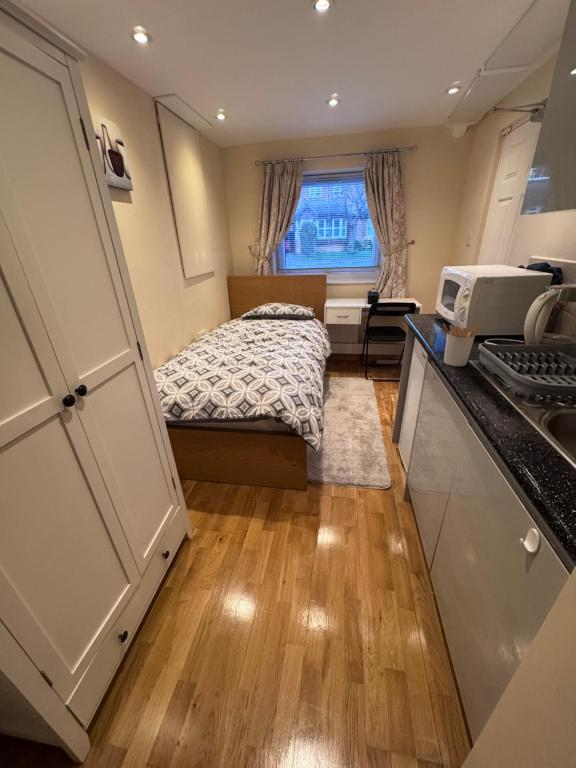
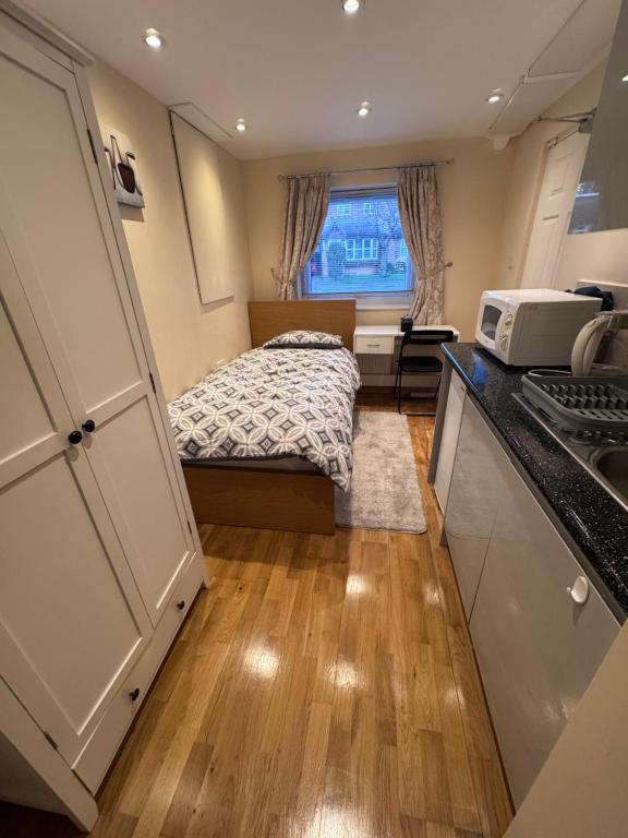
- utensil holder (458, 343)
